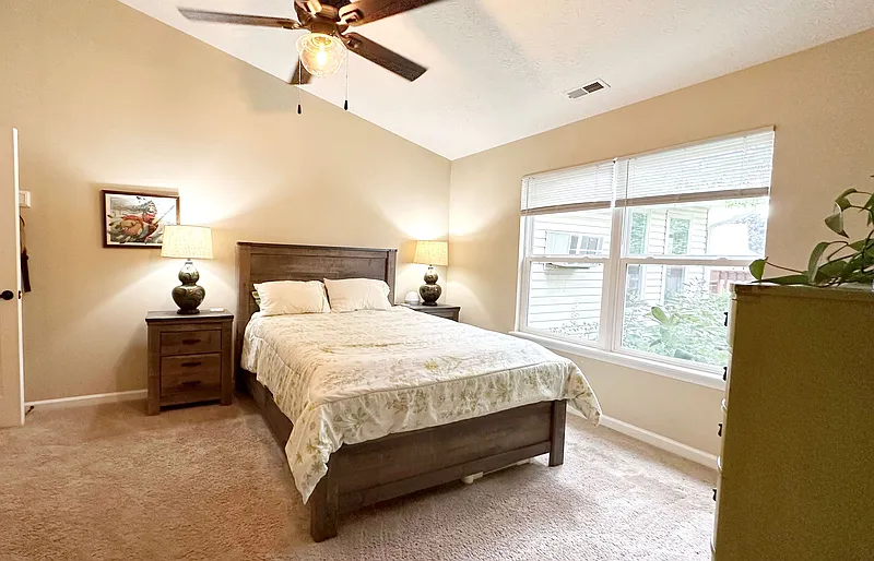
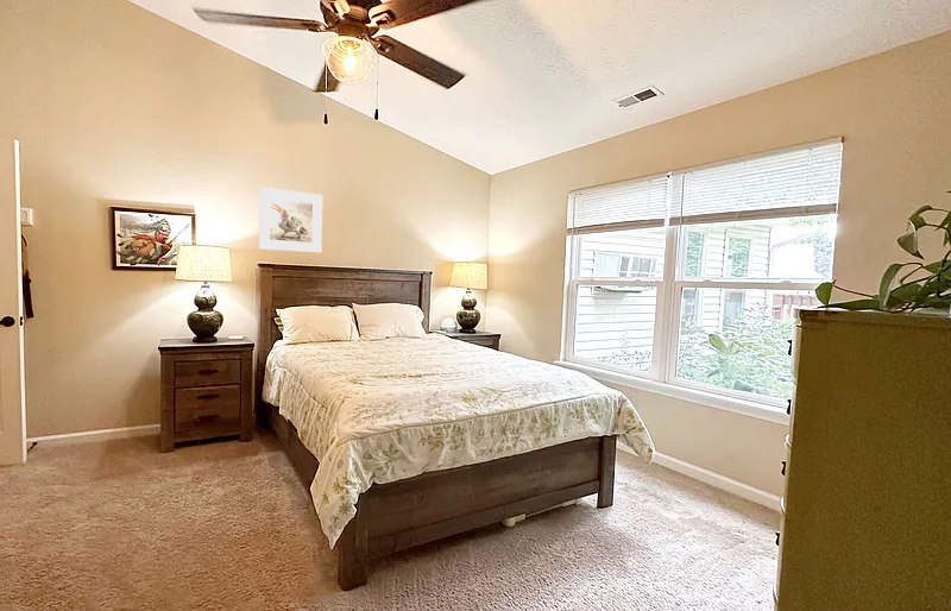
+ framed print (291, 221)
